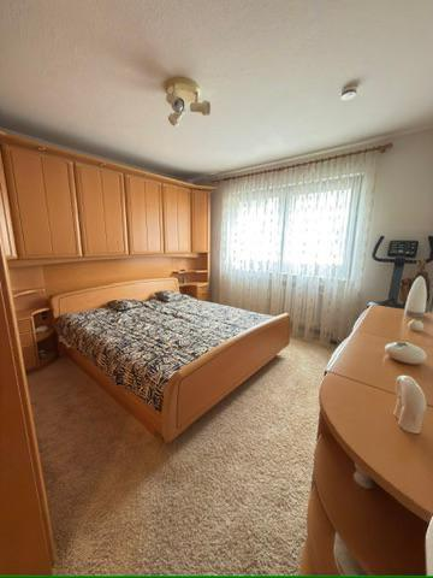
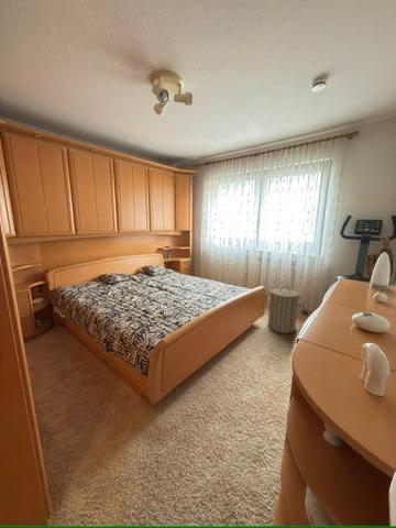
+ laundry hamper (283, 307)
